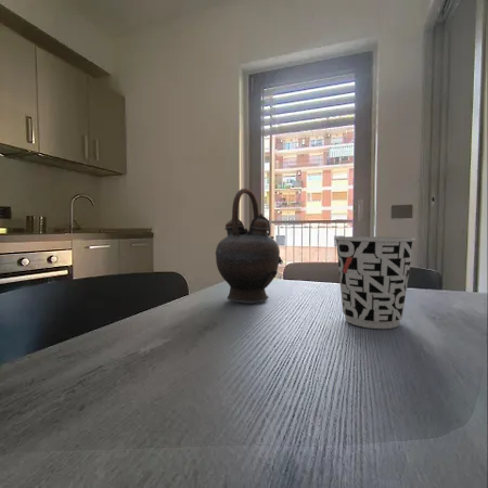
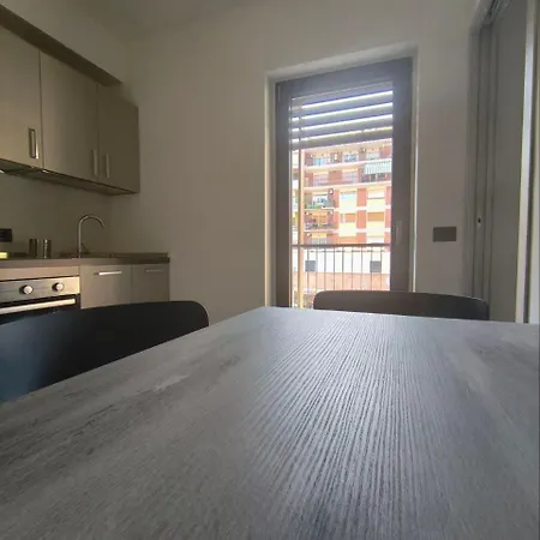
- cup (372, 279)
- teapot (252, 244)
